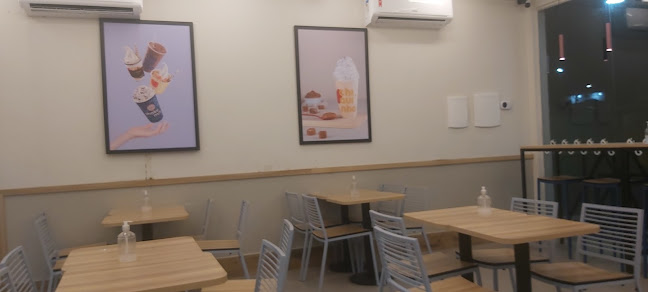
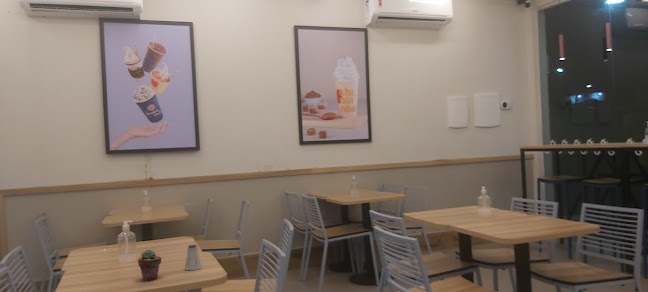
+ saltshaker (192, 256)
+ potted succulent (149, 263)
